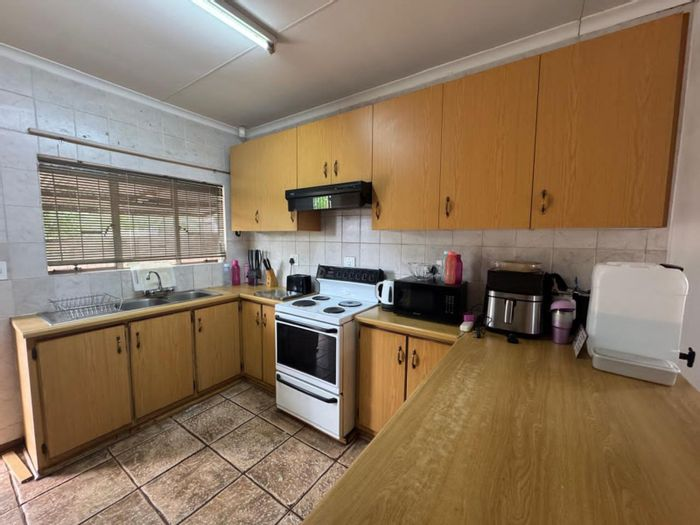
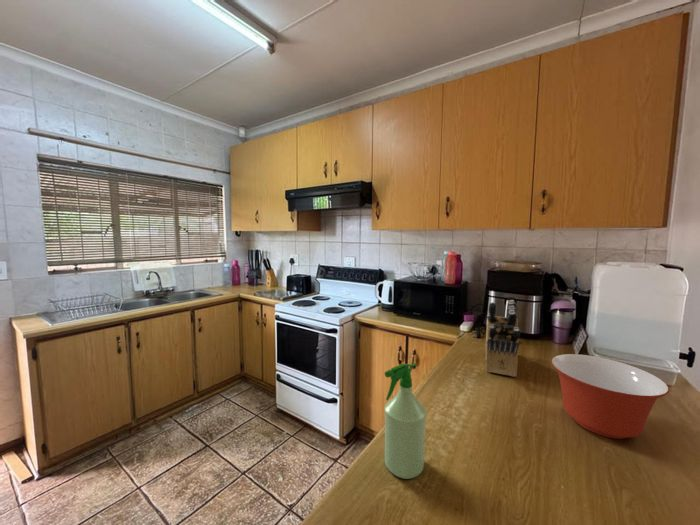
+ spray bottle (404, 414)
+ mixing bowl (601, 398)
+ knife block (501, 330)
